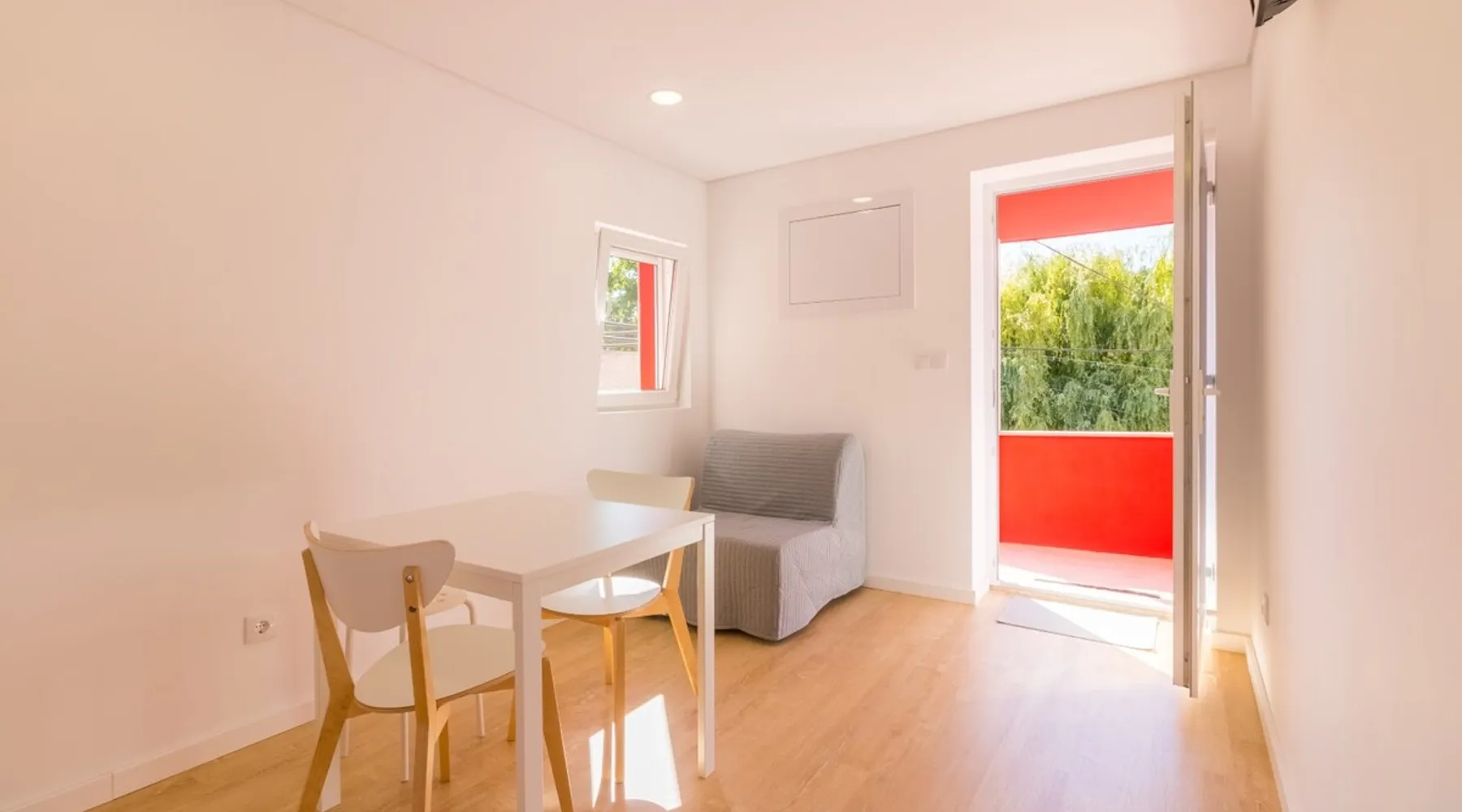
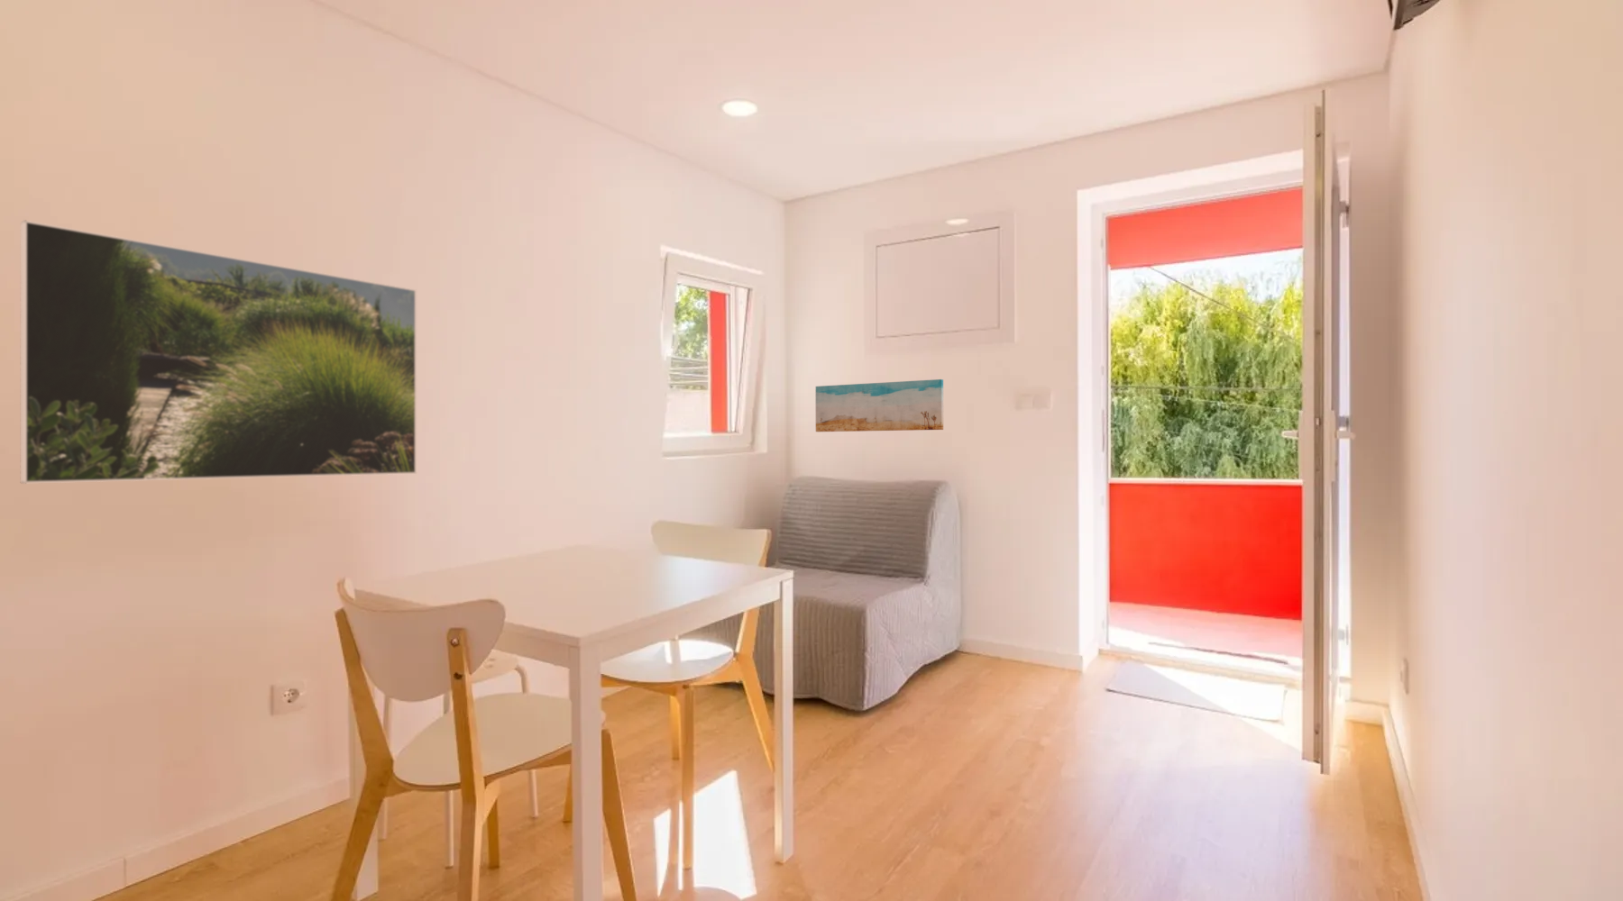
+ wall art (876, 406)
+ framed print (252, 369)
